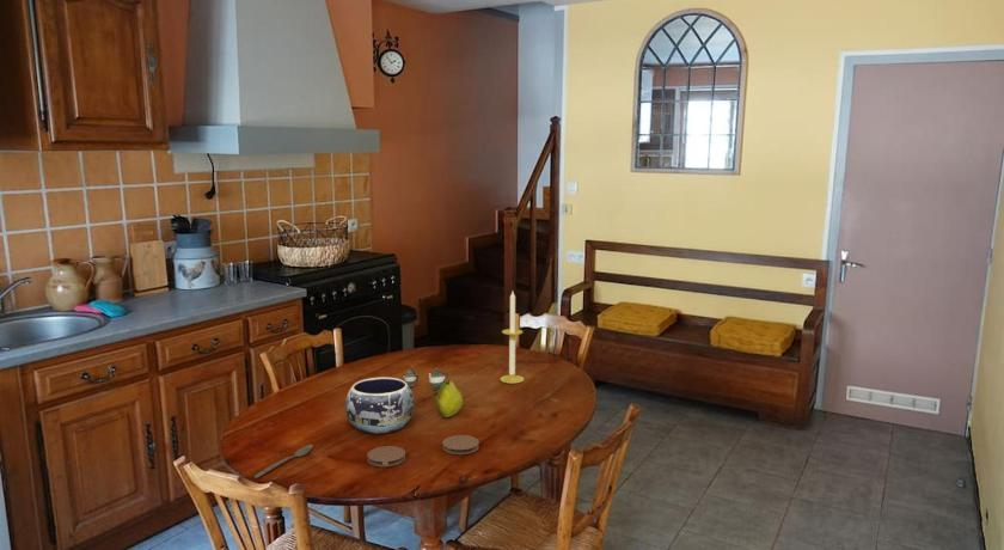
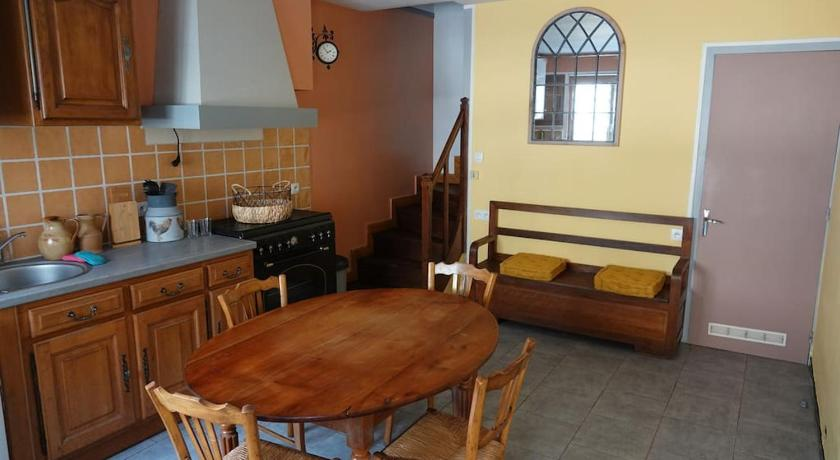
- fruit (448, 397)
- coaster (386, 456)
- coaster (460, 444)
- teapot (429, 377)
- candle (512, 335)
- decorative bowl (380, 404)
- spoon (284, 460)
